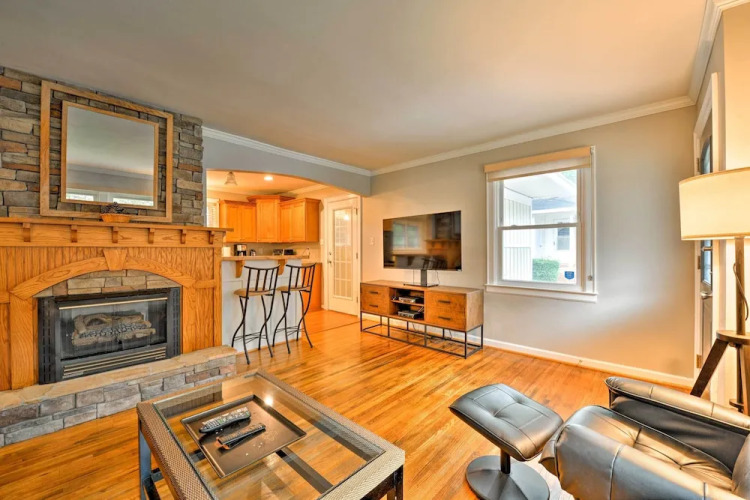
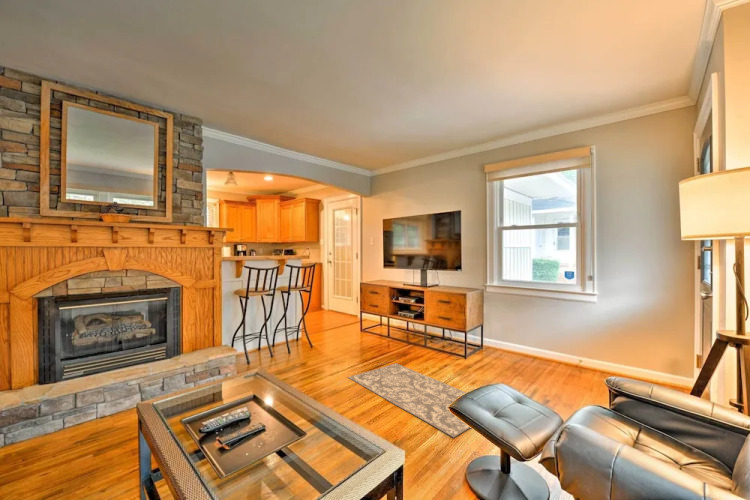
+ rug (417, 390)
